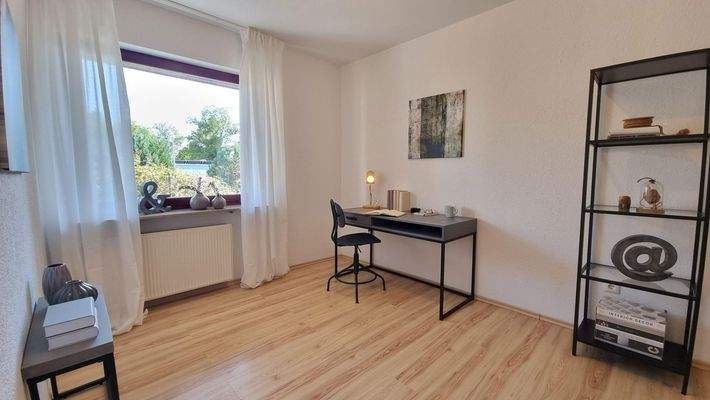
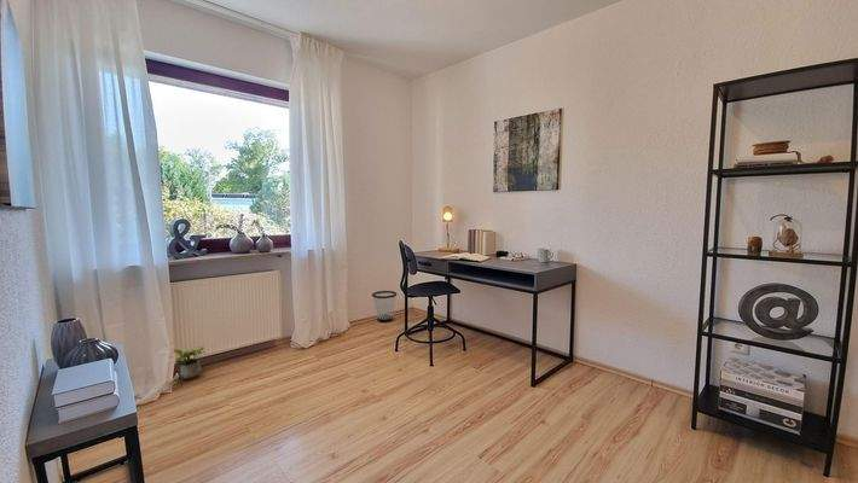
+ potted plant (187, 360)
+ wastebasket (384, 307)
